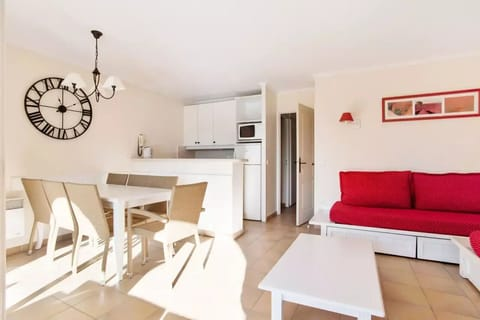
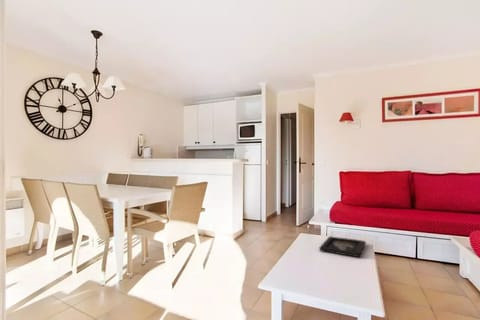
+ decorative tray (343, 245)
